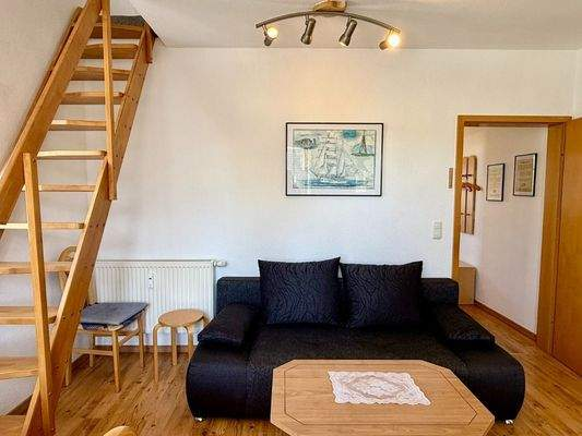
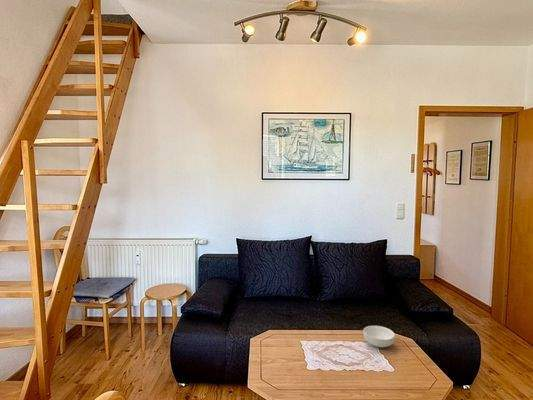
+ cereal bowl (378, 338)
